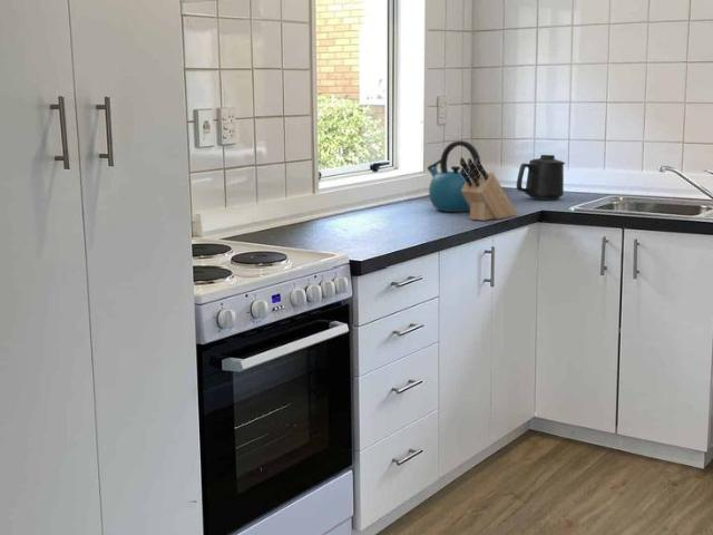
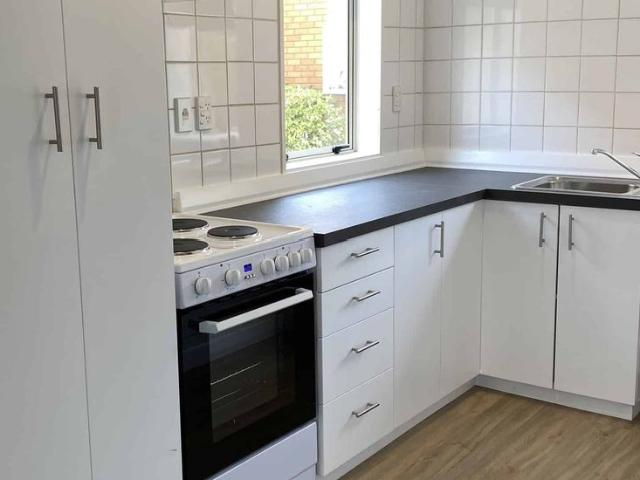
- mug (543, 176)
- knife block (486, 187)
- kettle (452, 175)
